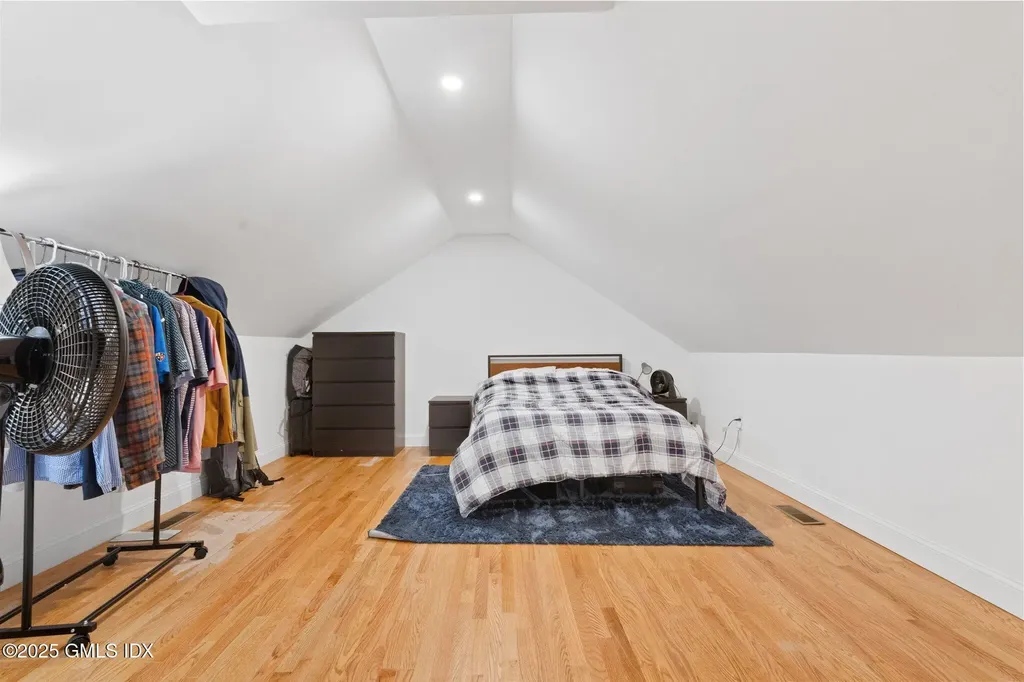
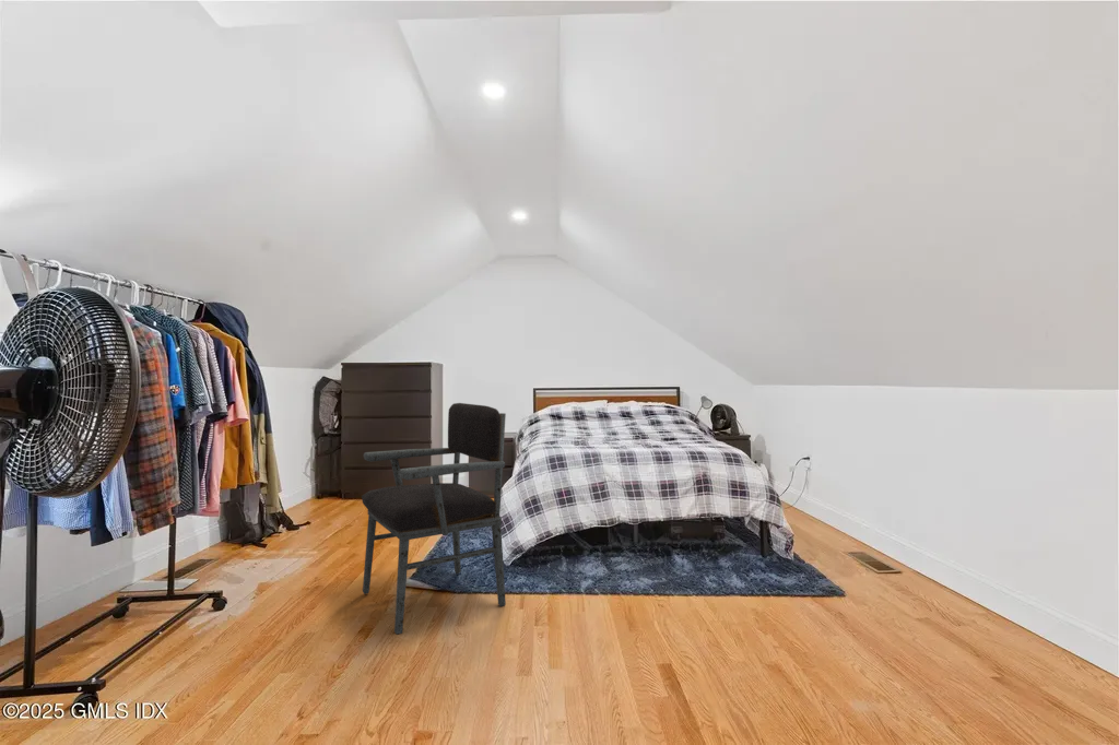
+ armchair (429, 502)
